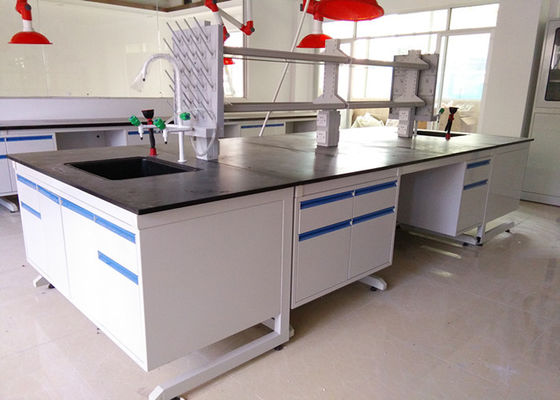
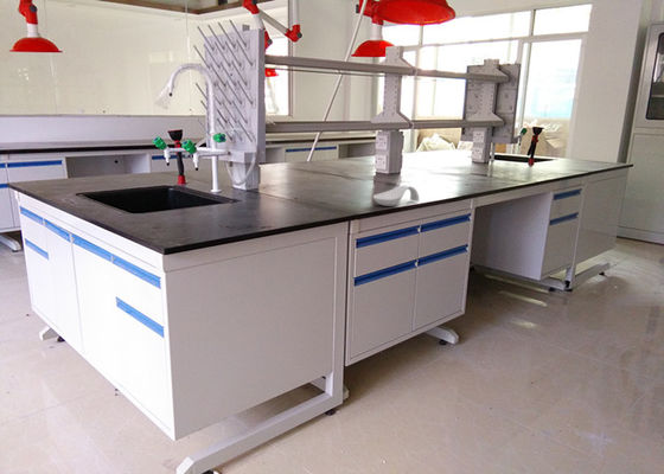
+ spoon rest (396, 194)
